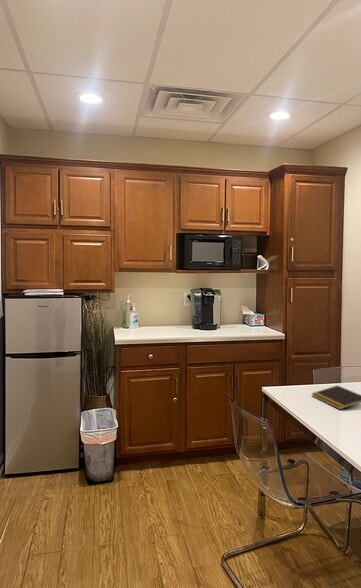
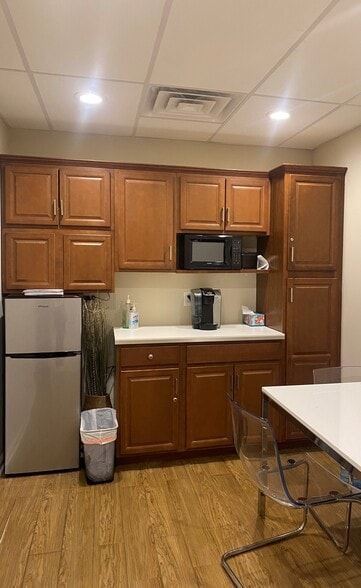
- notepad (338, 396)
